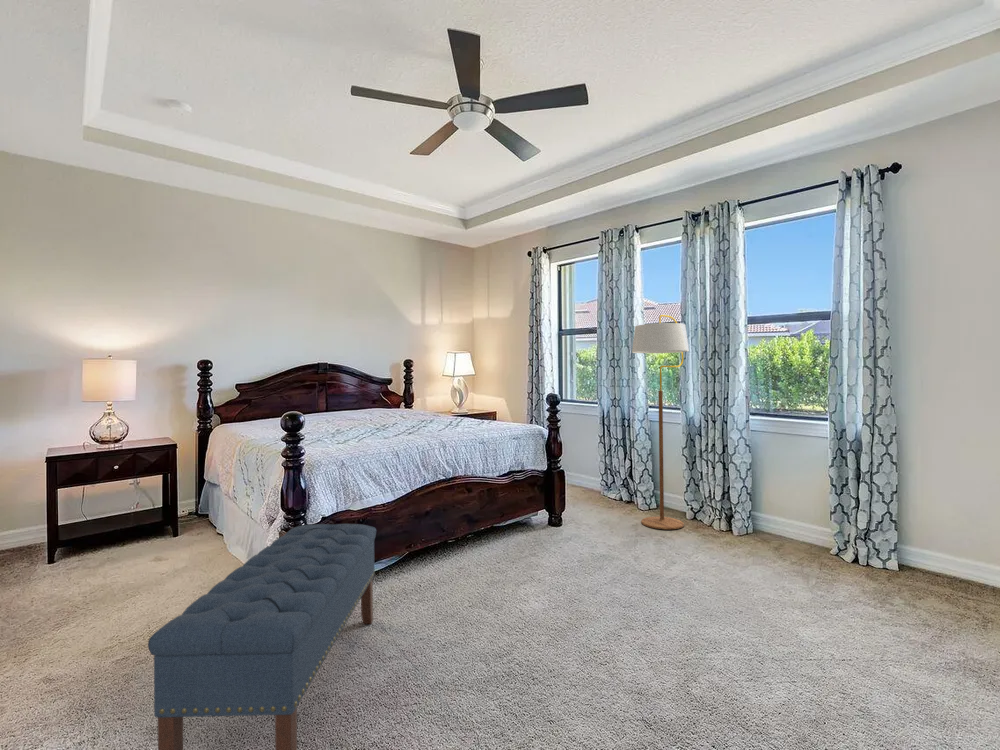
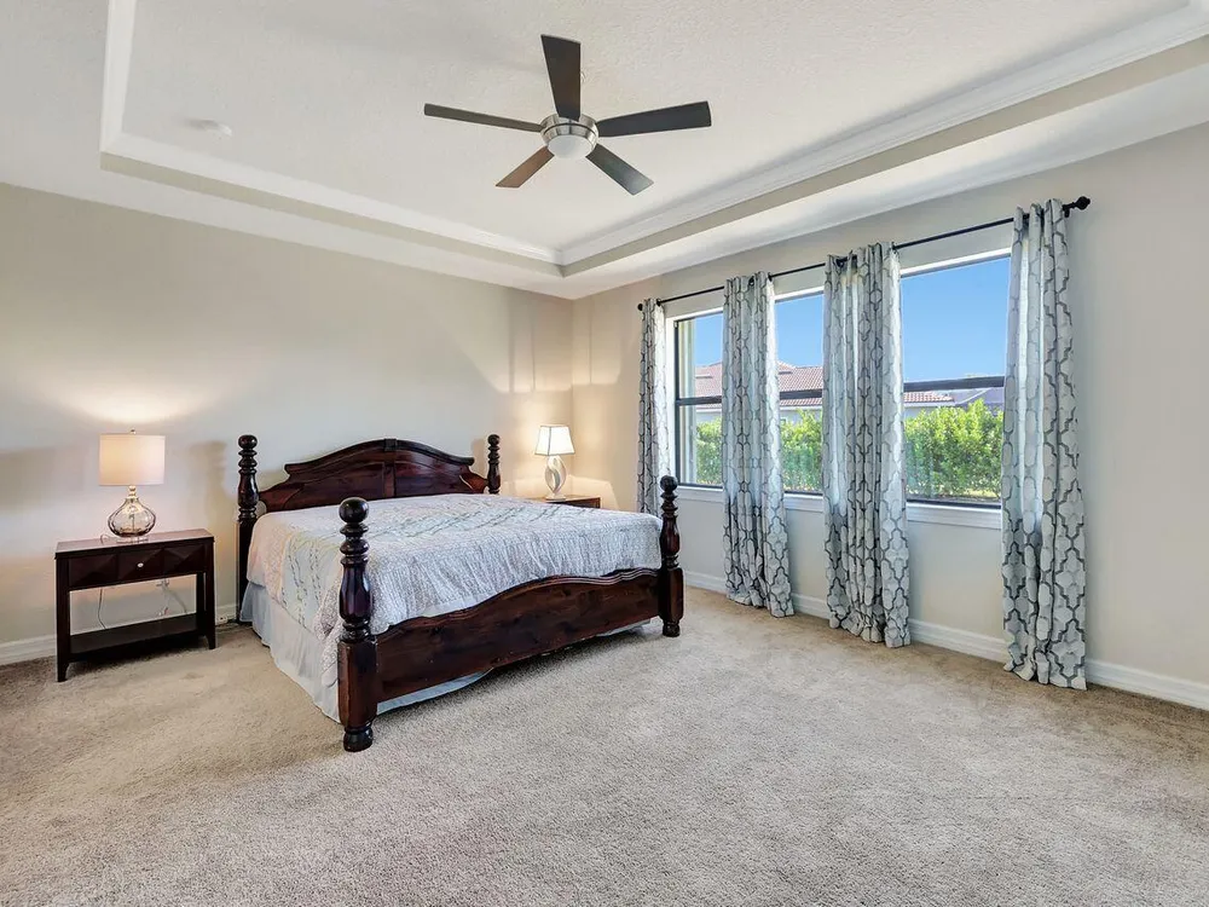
- bench (293, 623)
- floor lamp (662, 418)
